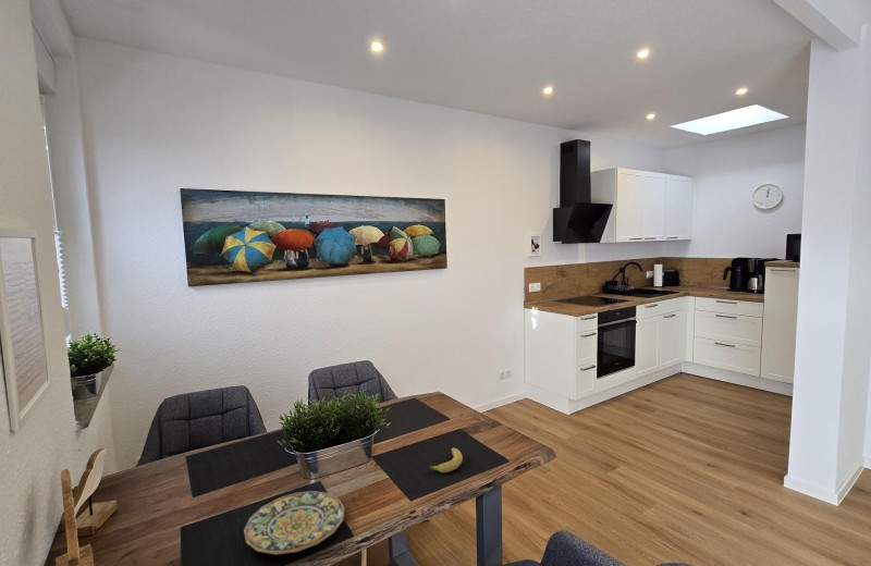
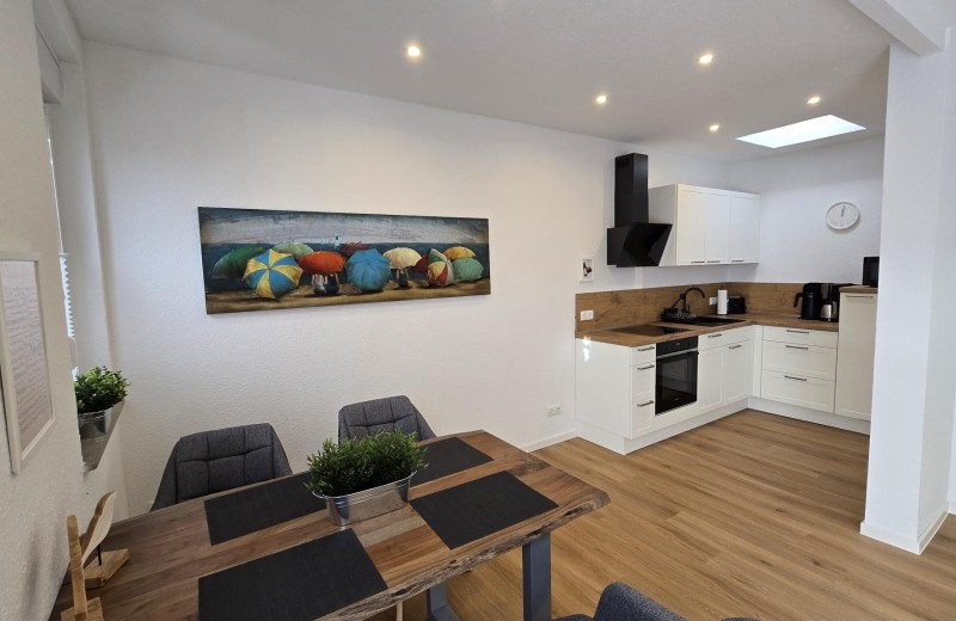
- plate (296, 522)
- fruit (445, 463)
